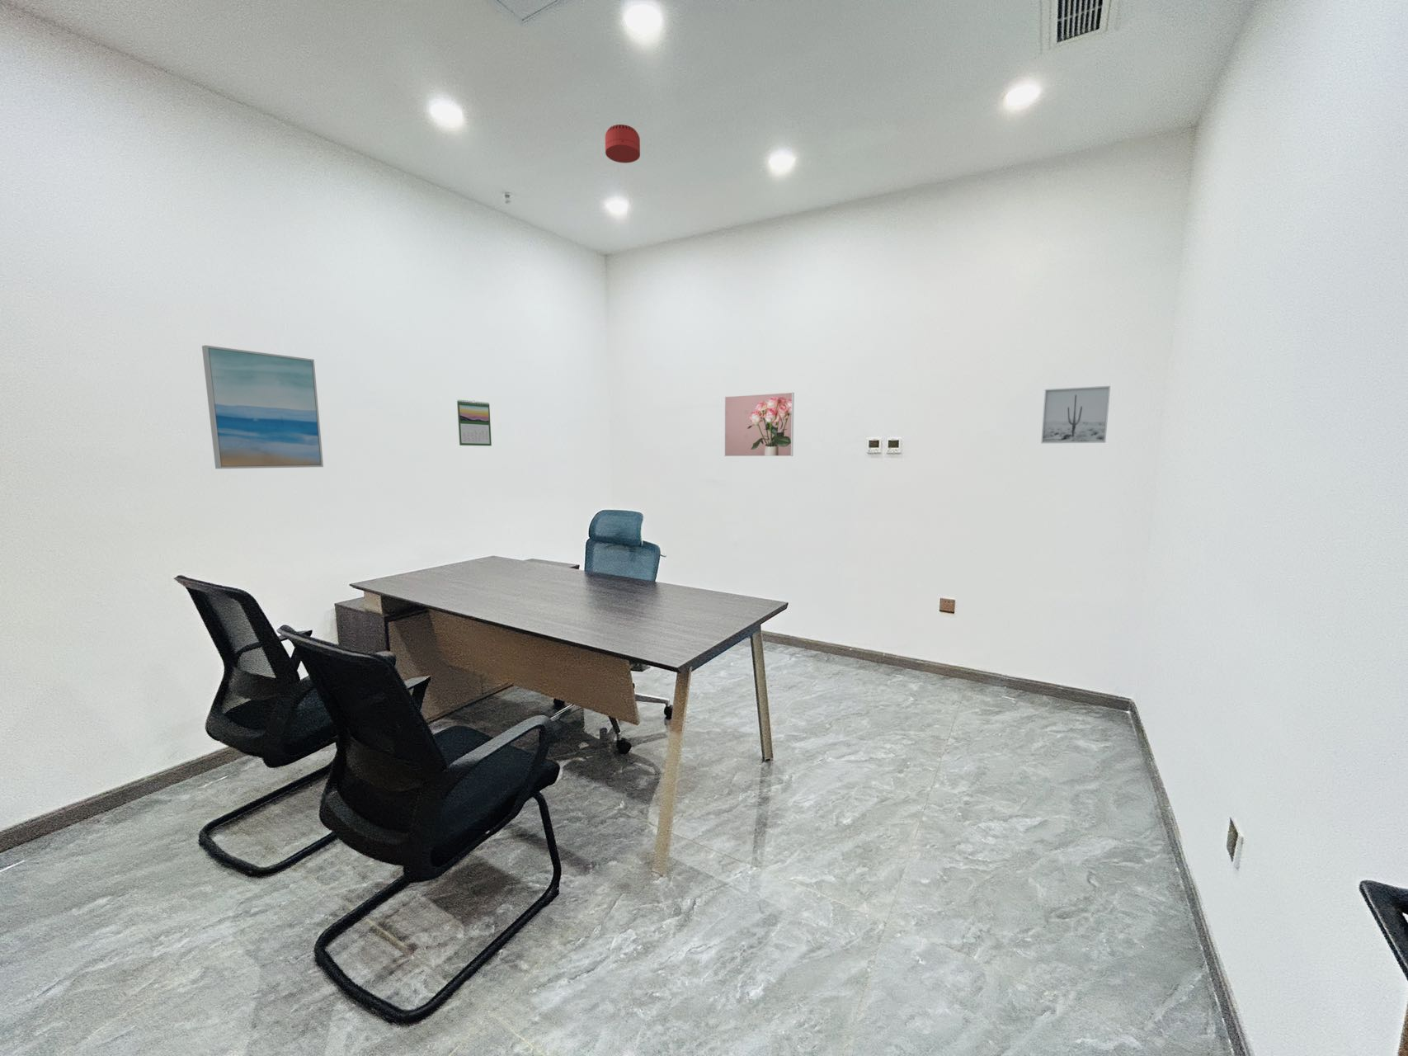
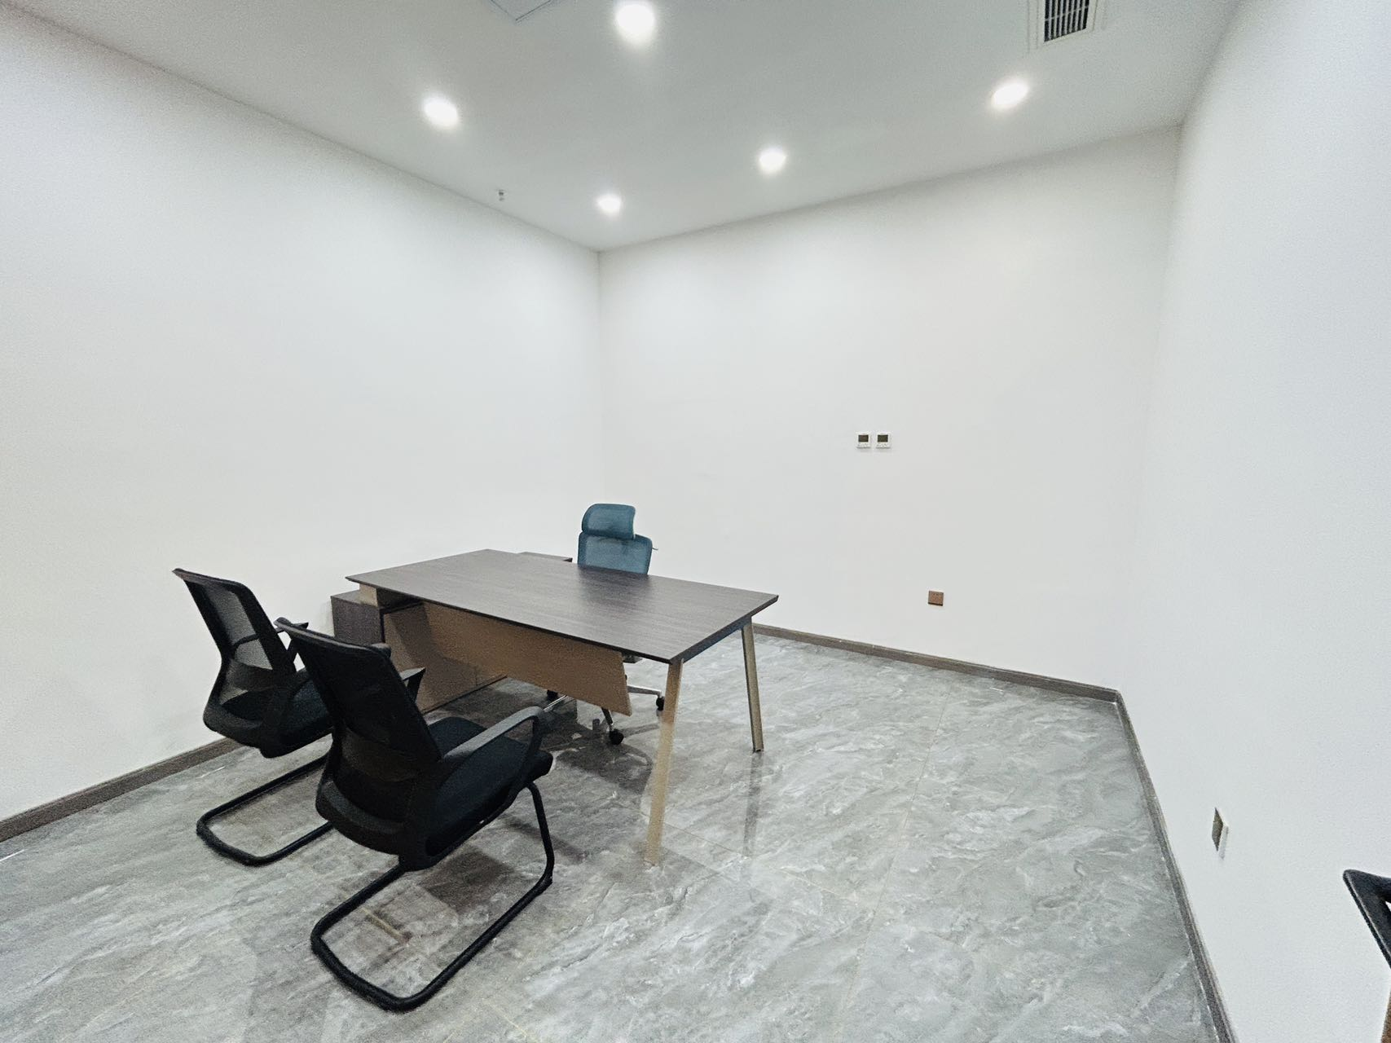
- wall art (1074, 415)
- wall art (267, 410)
- smoke detector (622, 143)
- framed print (757, 426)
- calendar (475, 423)
